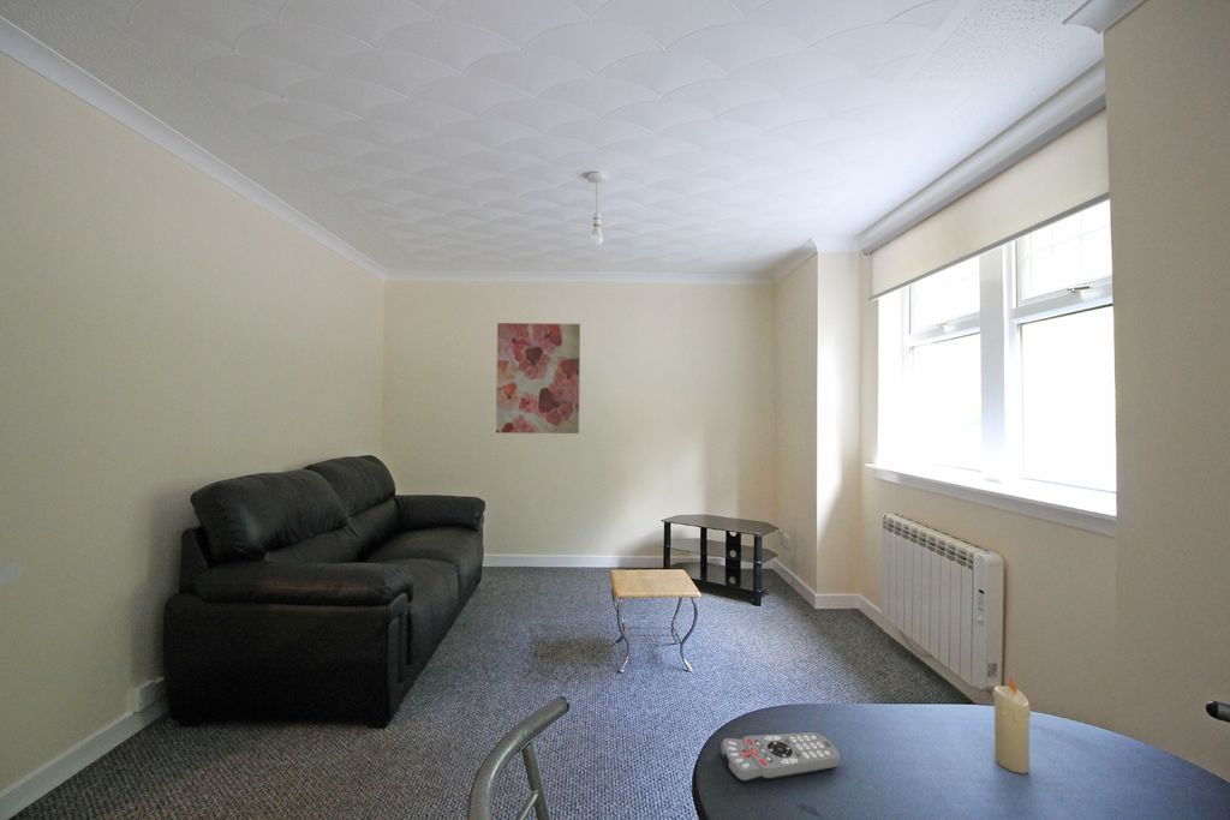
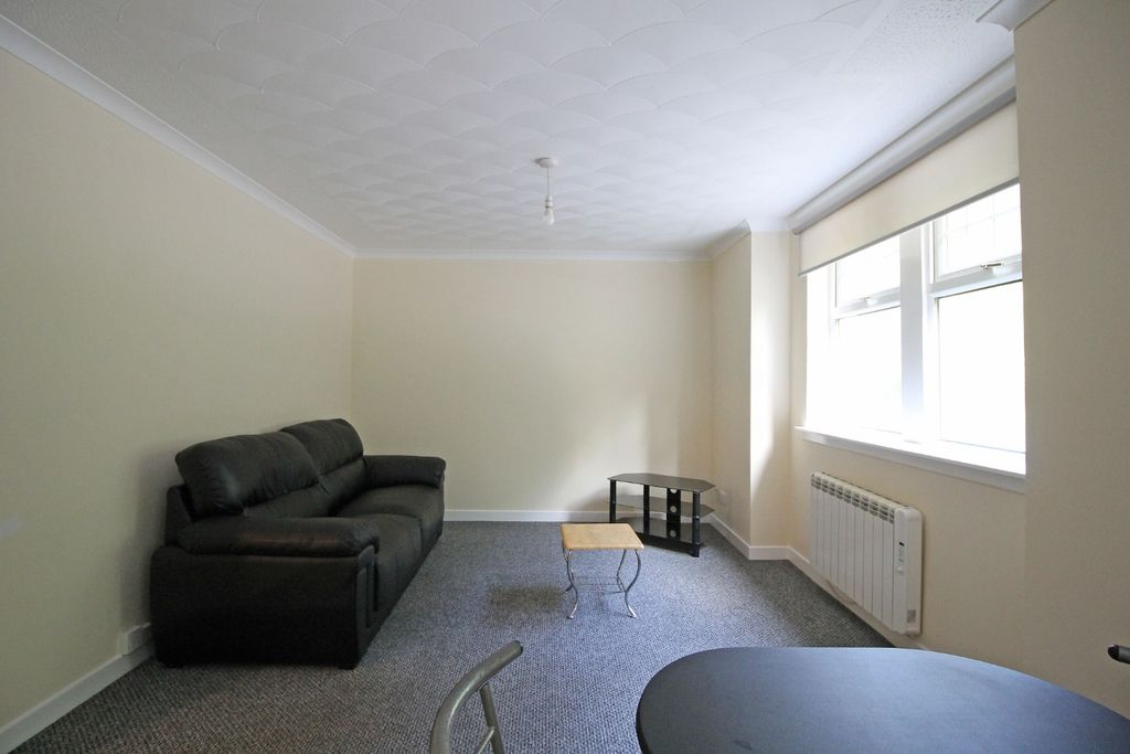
- remote control (781, 754)
- wall art (538, 378)
- candle (1011, 719)
